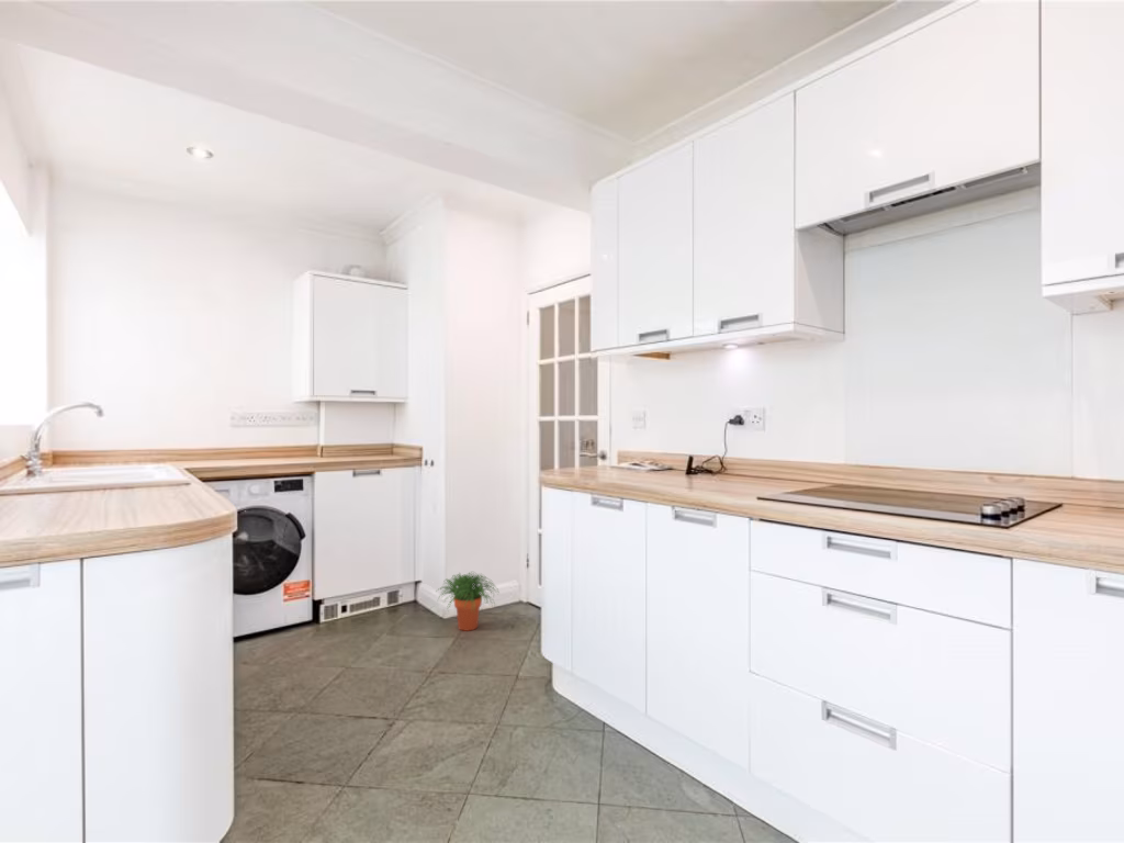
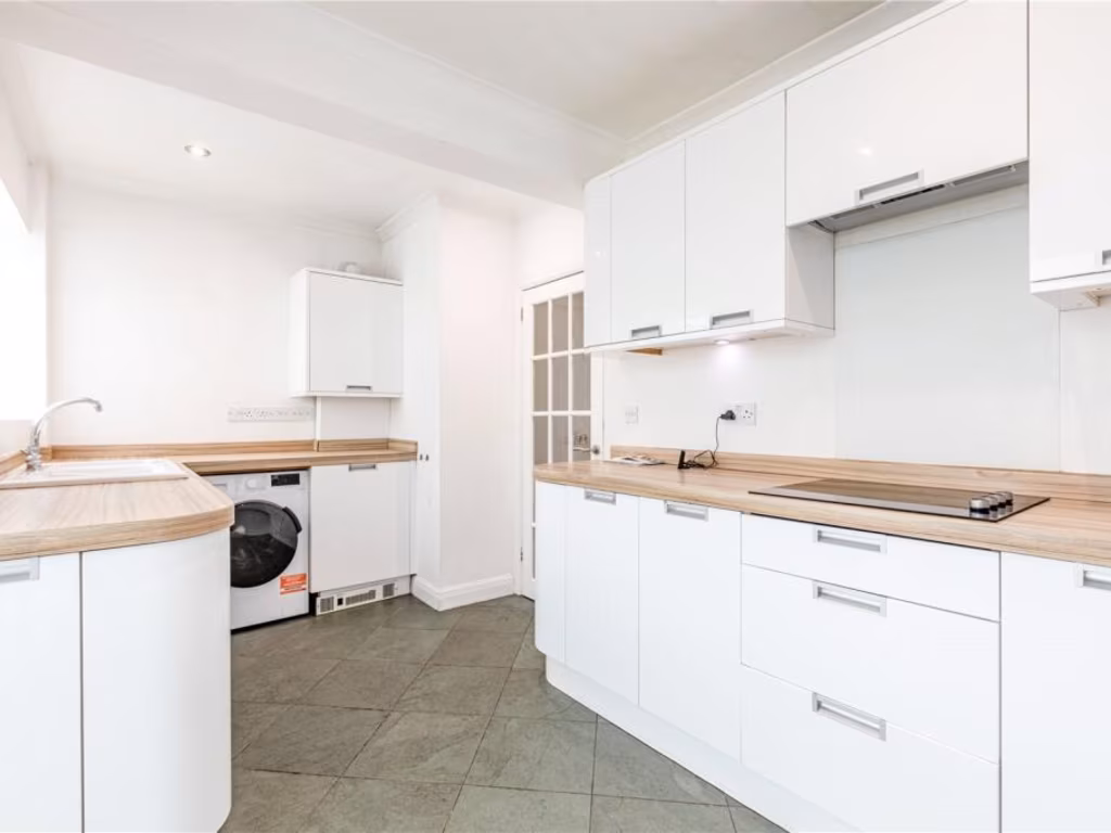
- potted plant (468, 599)
